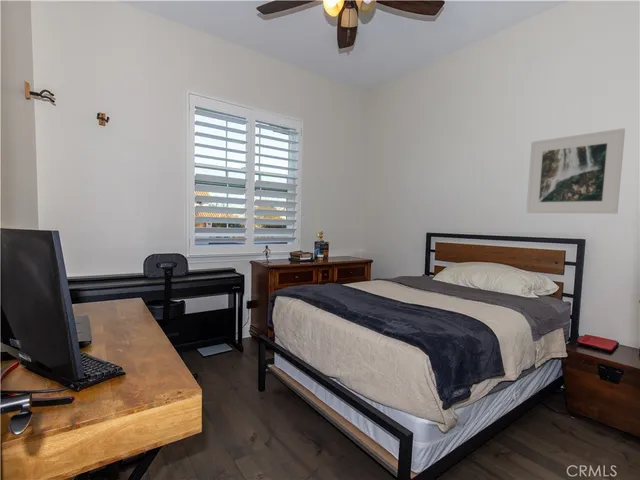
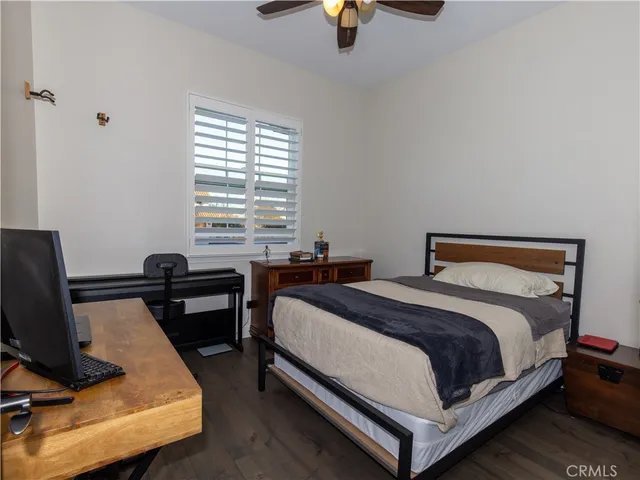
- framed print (570, 174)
